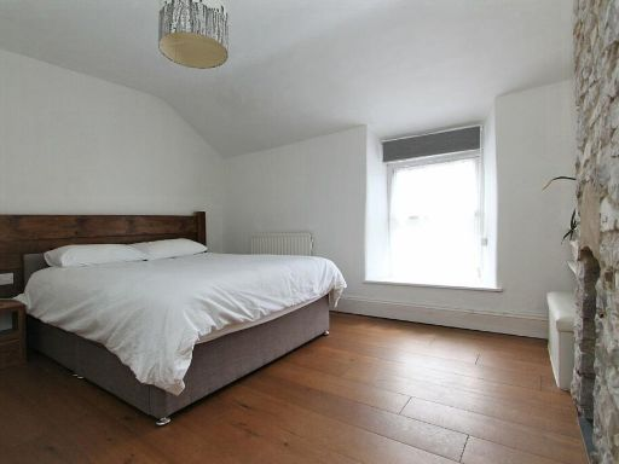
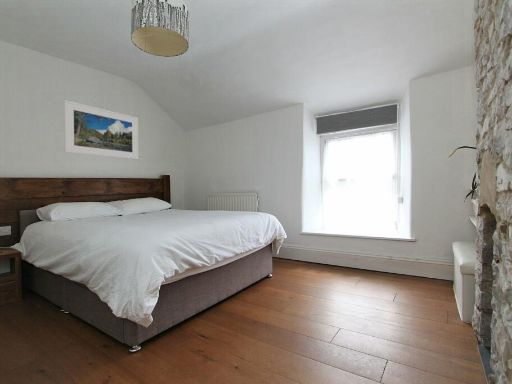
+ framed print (105, 133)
